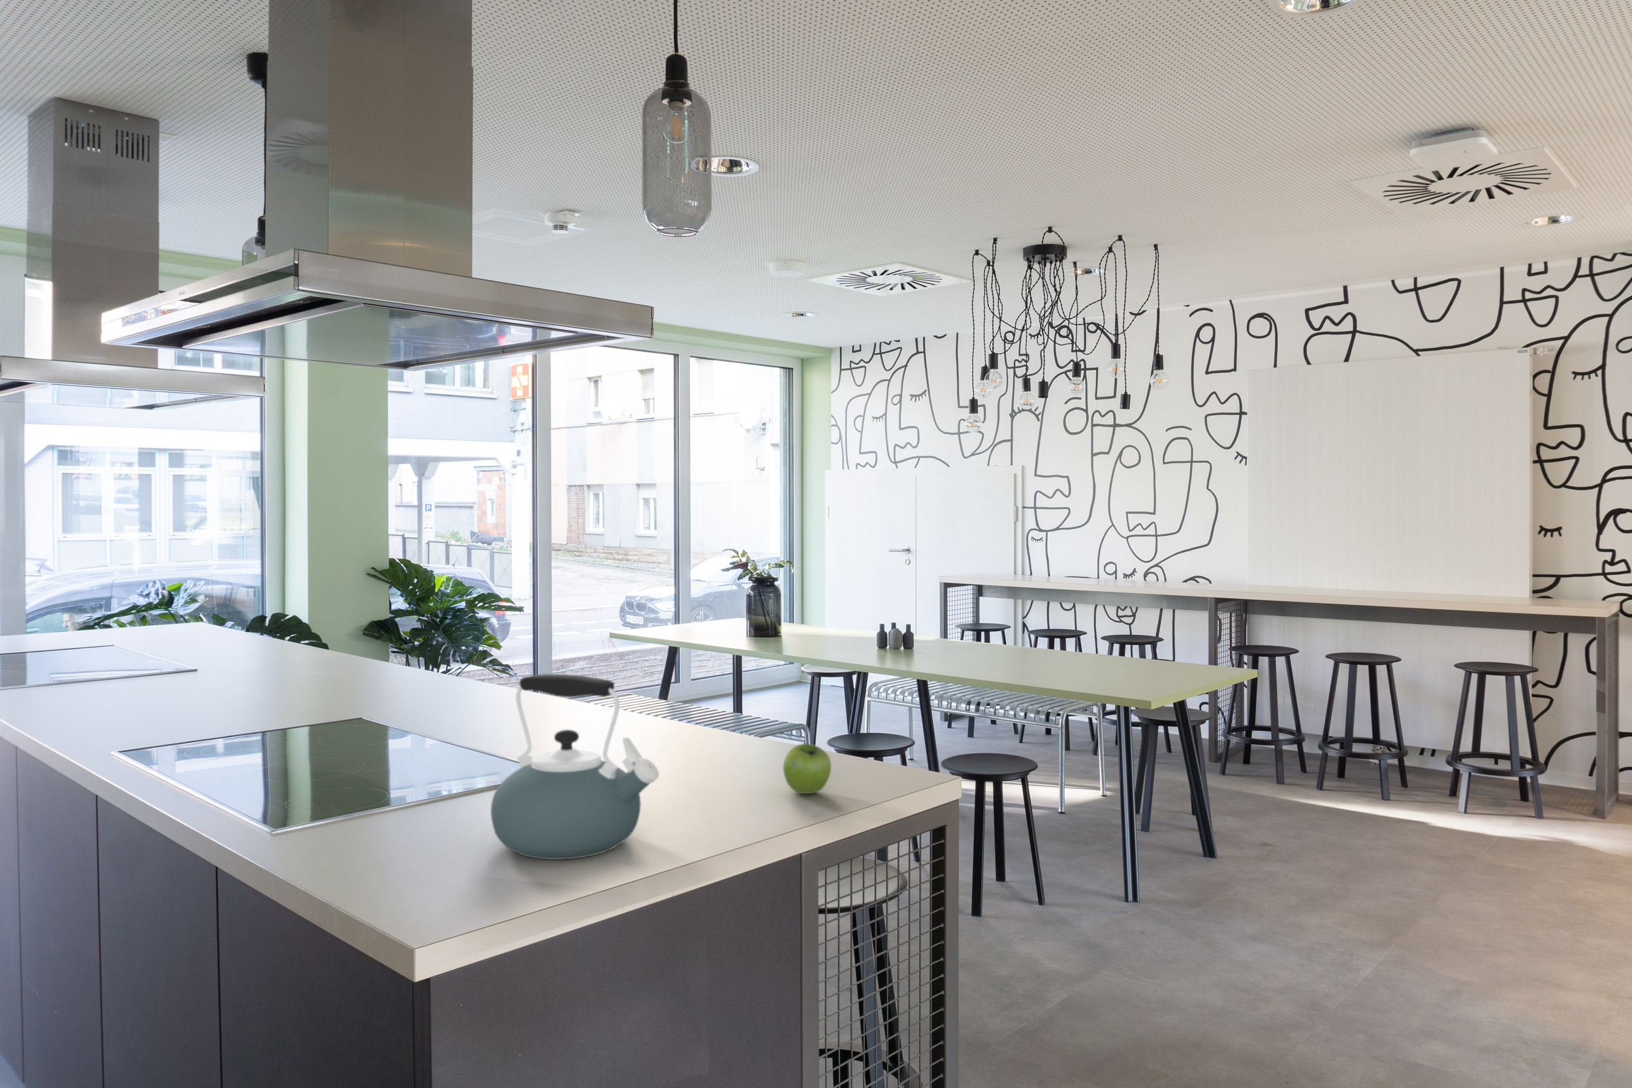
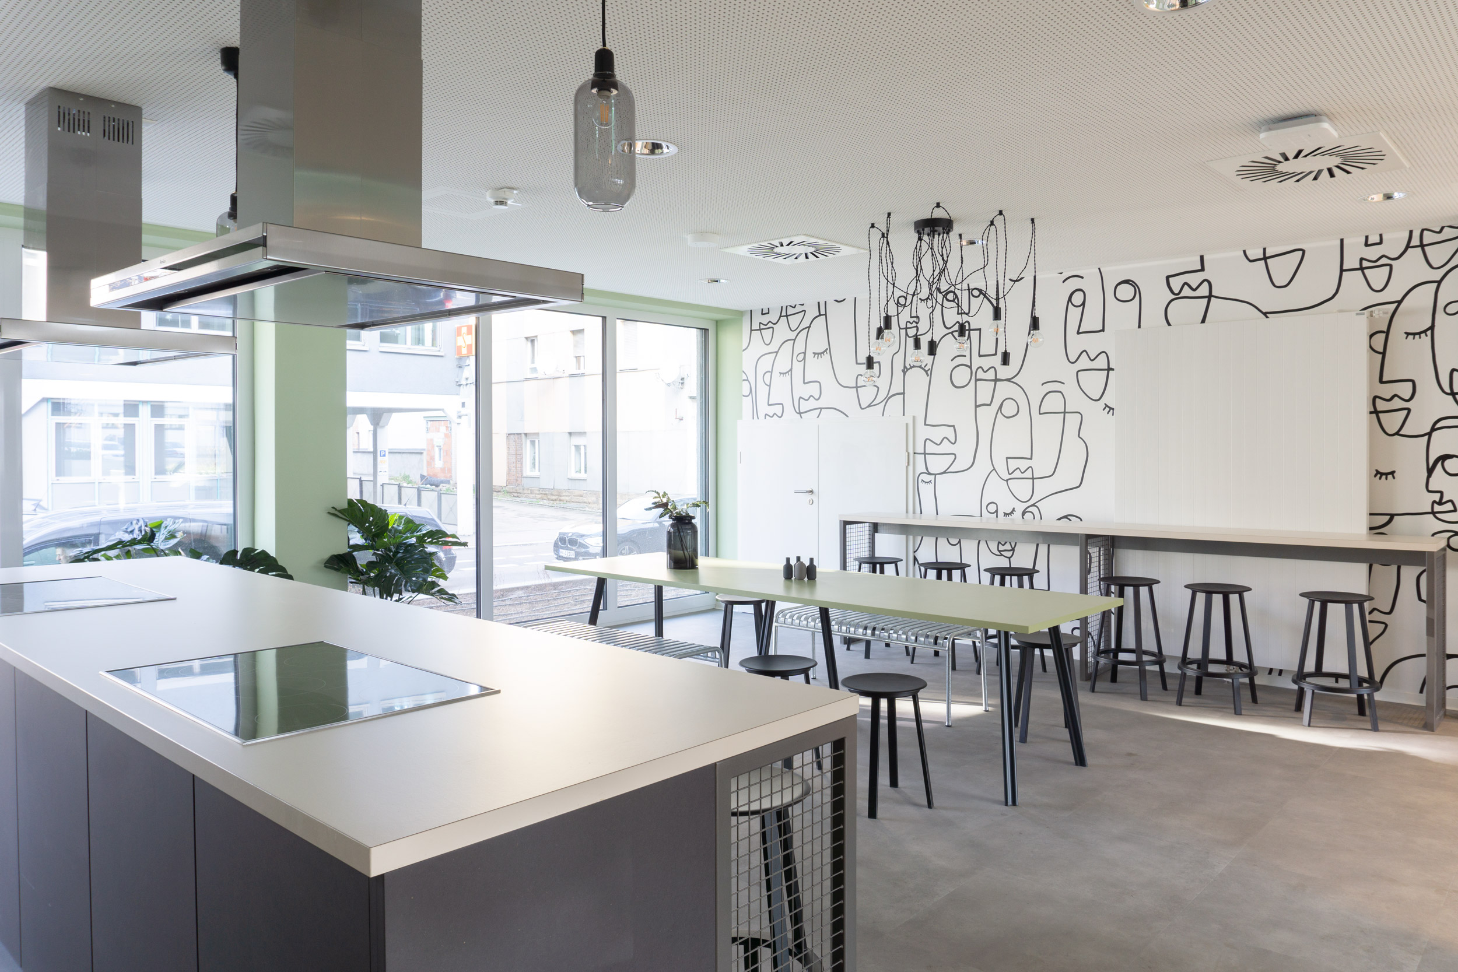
- kettle (579, 760)
- fruit (806, 769)
